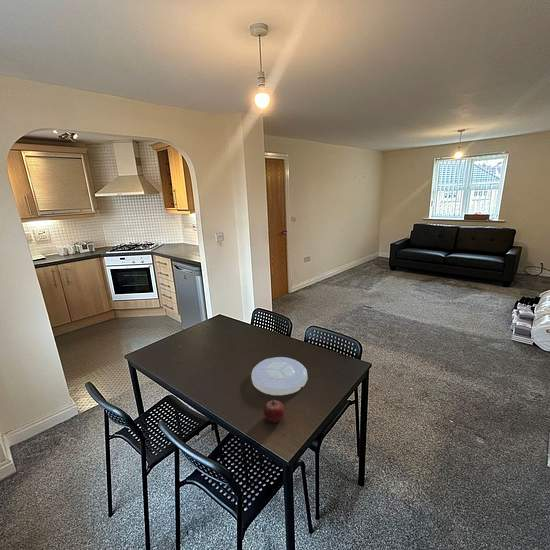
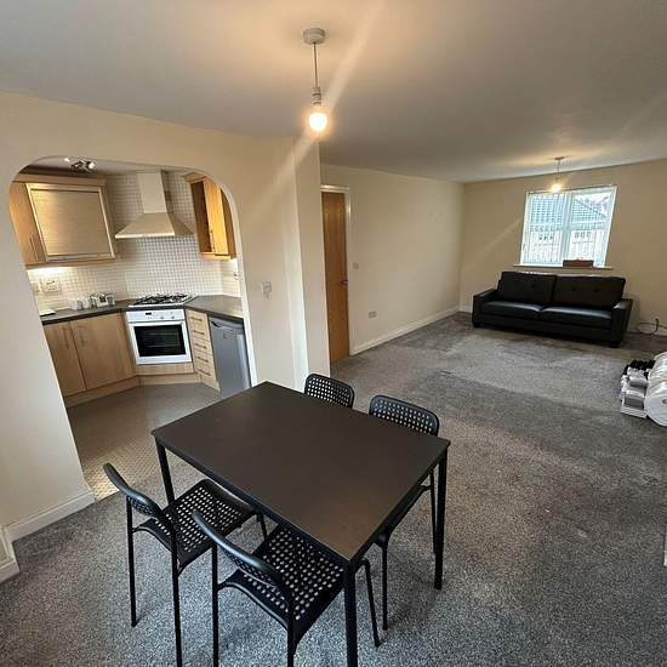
- plate (279, 372)
- fruit (274, 409)
